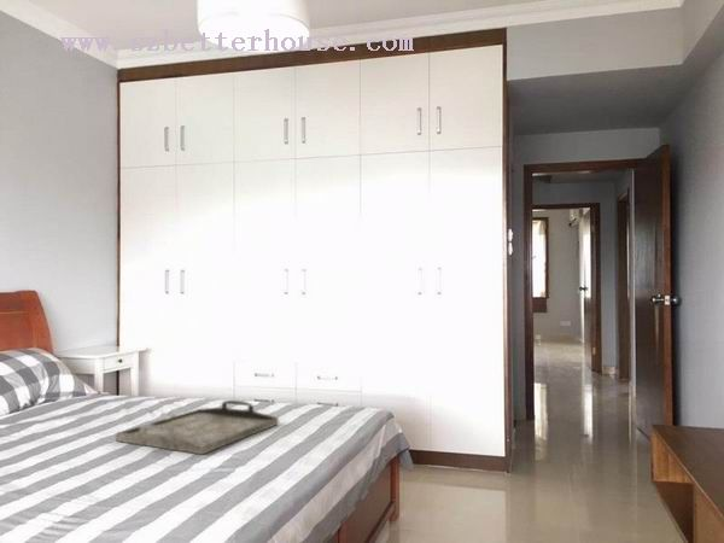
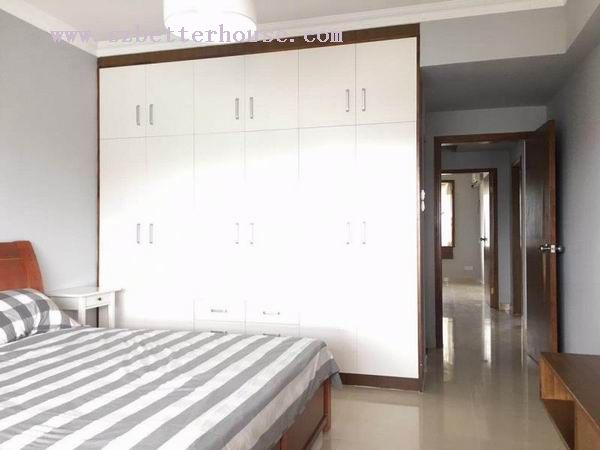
- serving tray (200, 421)
